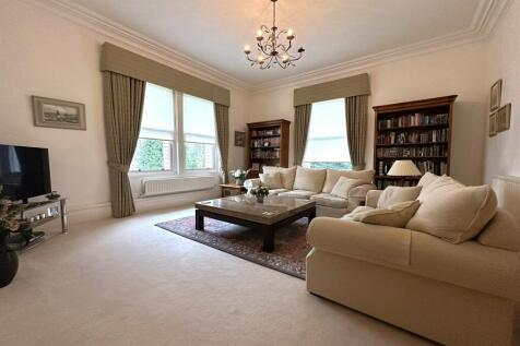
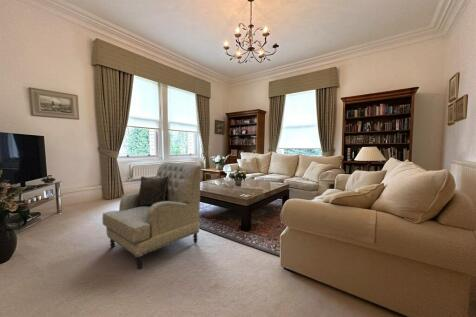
+ armchair (154, 205)
